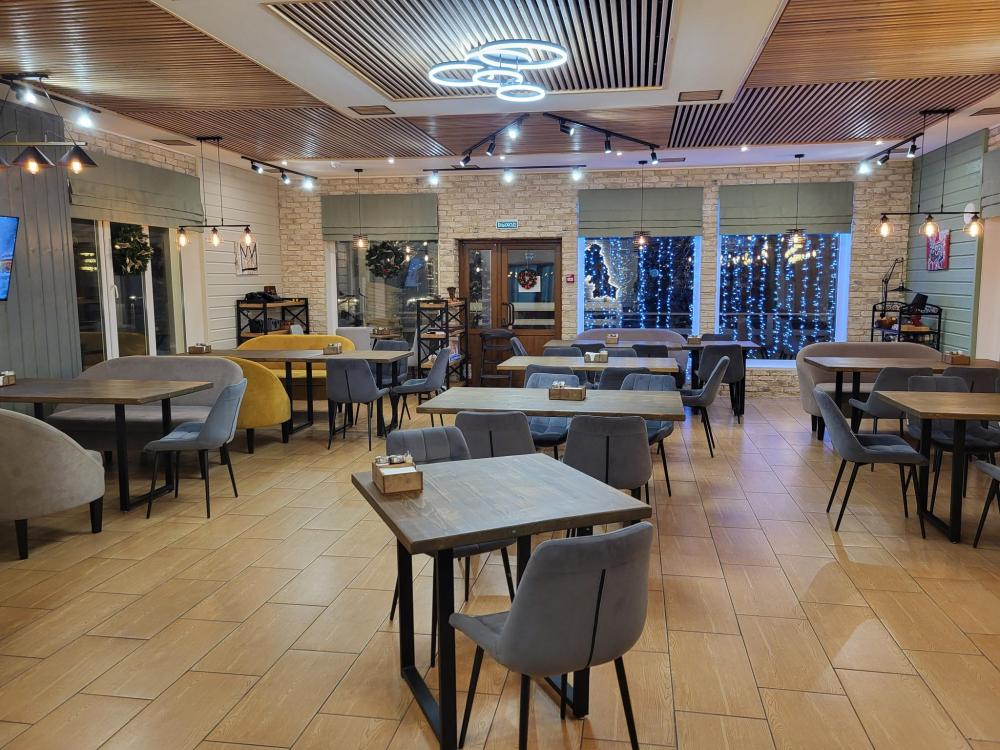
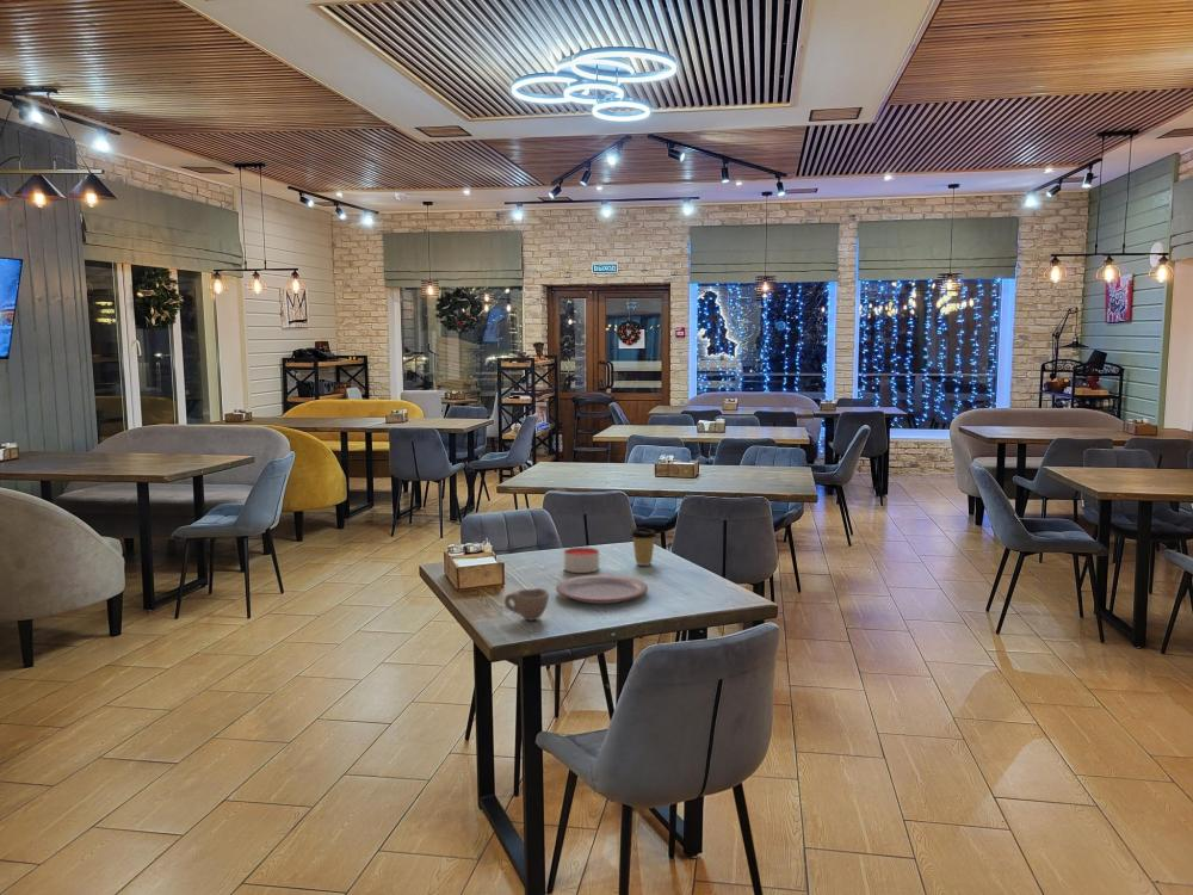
+ cup (526, 605)
+ coffee cup (643, 547)
+ candle (581, 558)
+ plate (601, 590)
